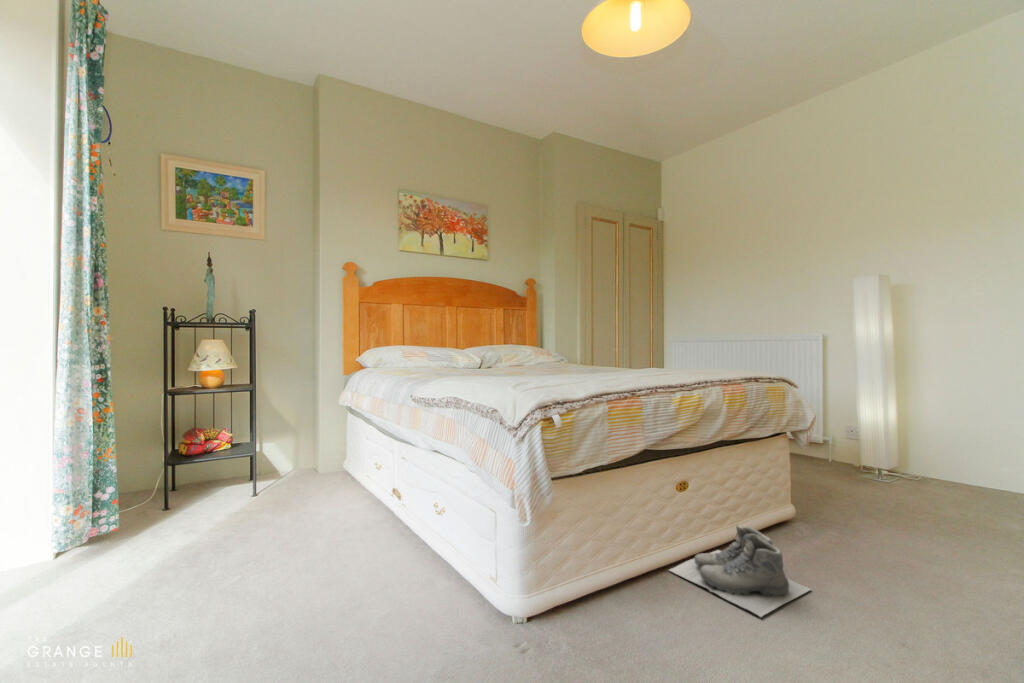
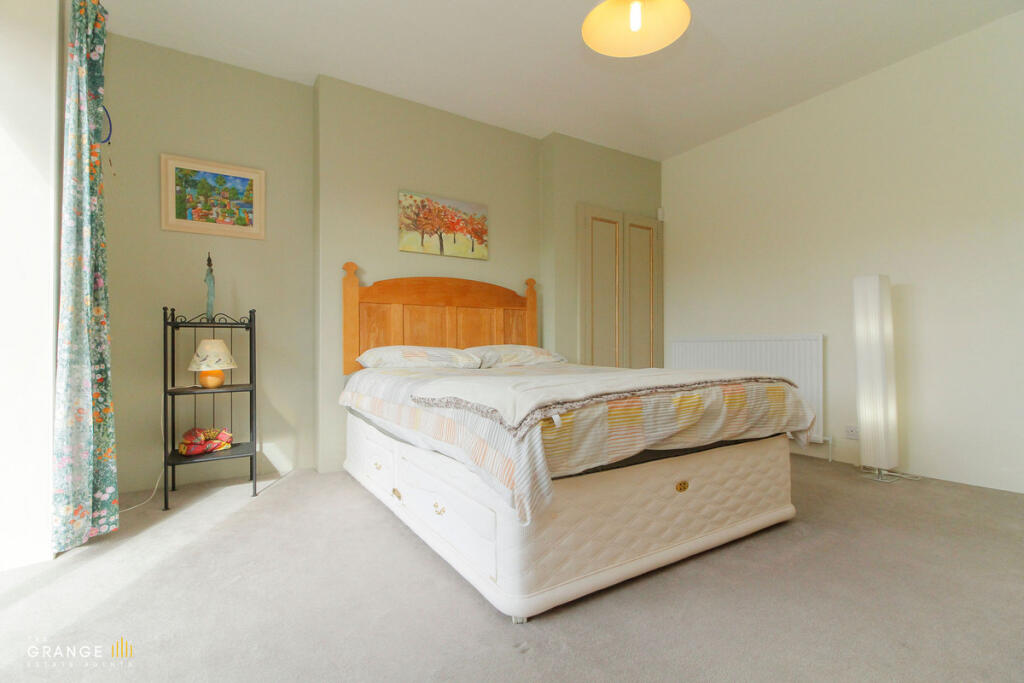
- boots (736, 553)
